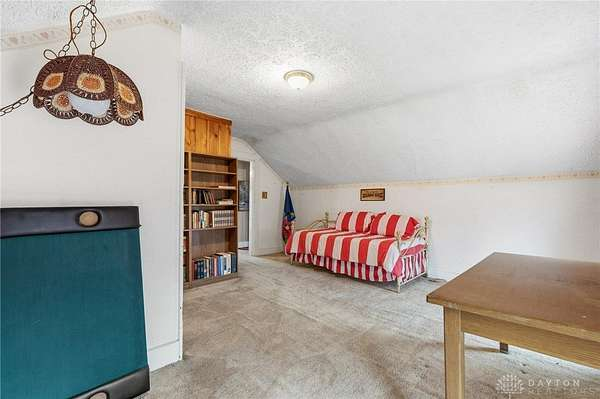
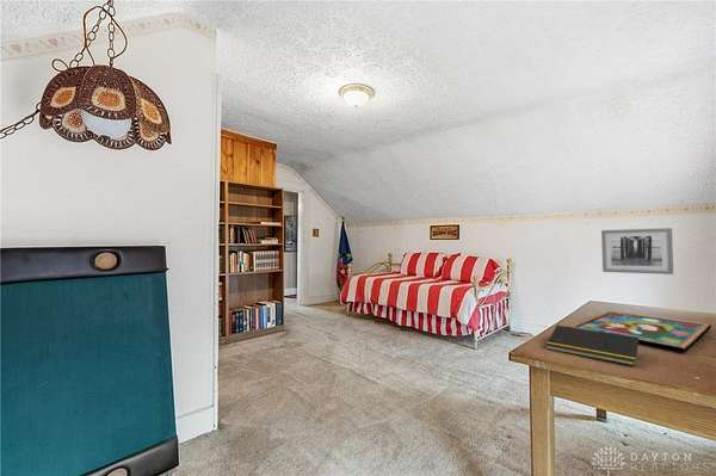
+ wall art (635, 251)
+ framed painting (637, 327)
+ notepad (591, 342)
